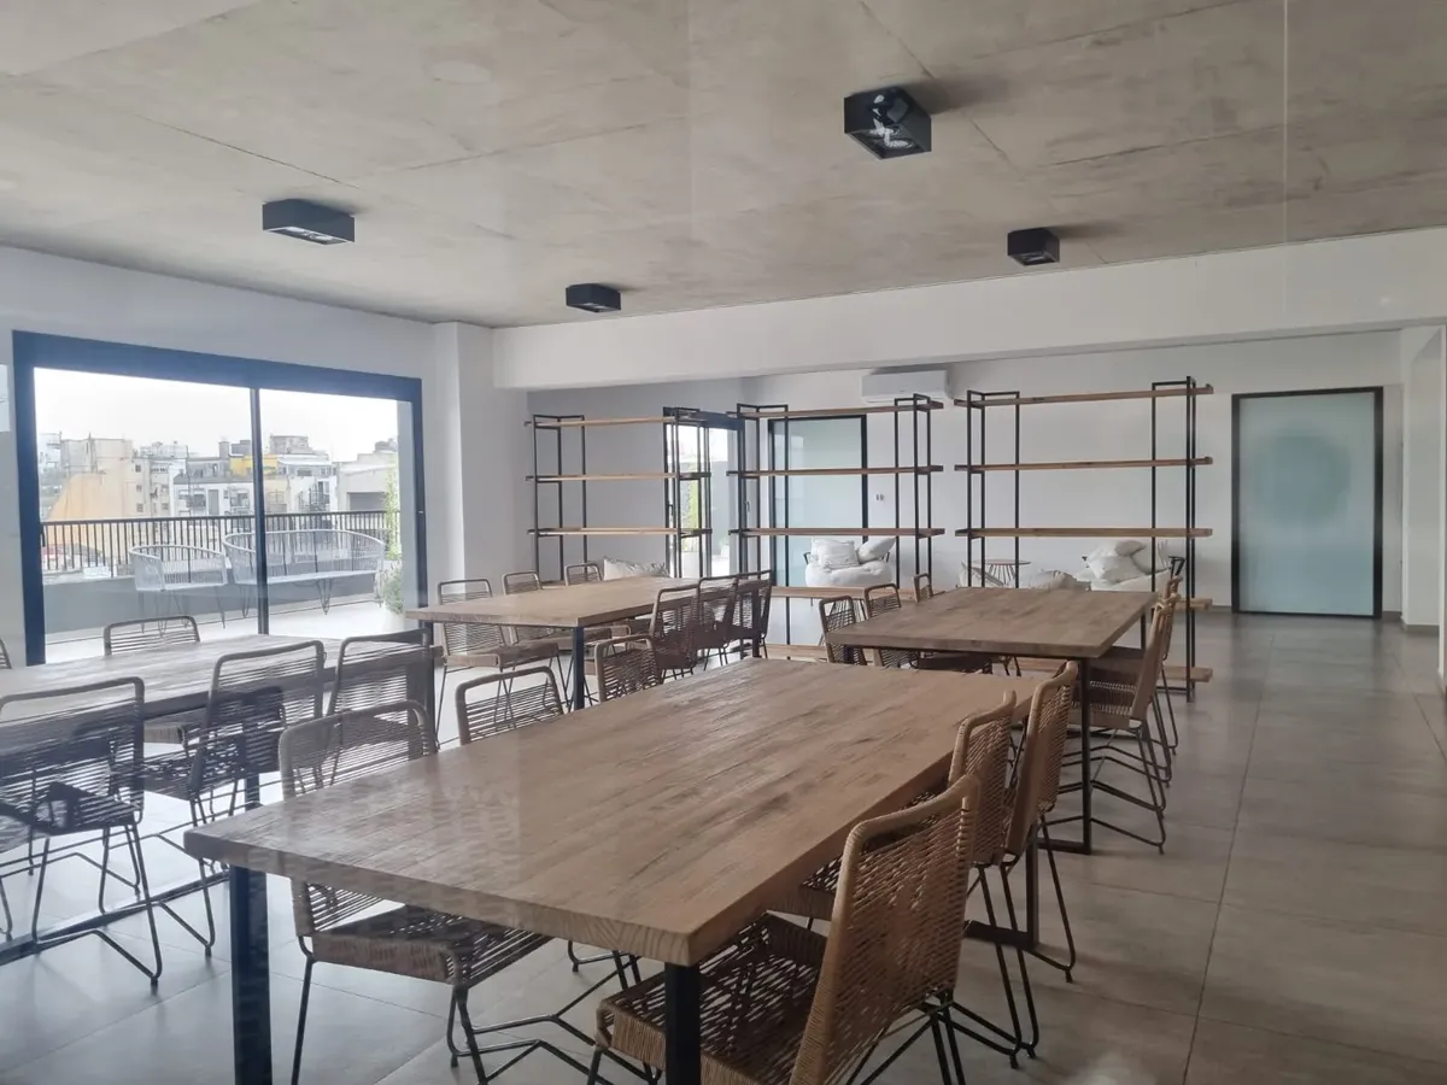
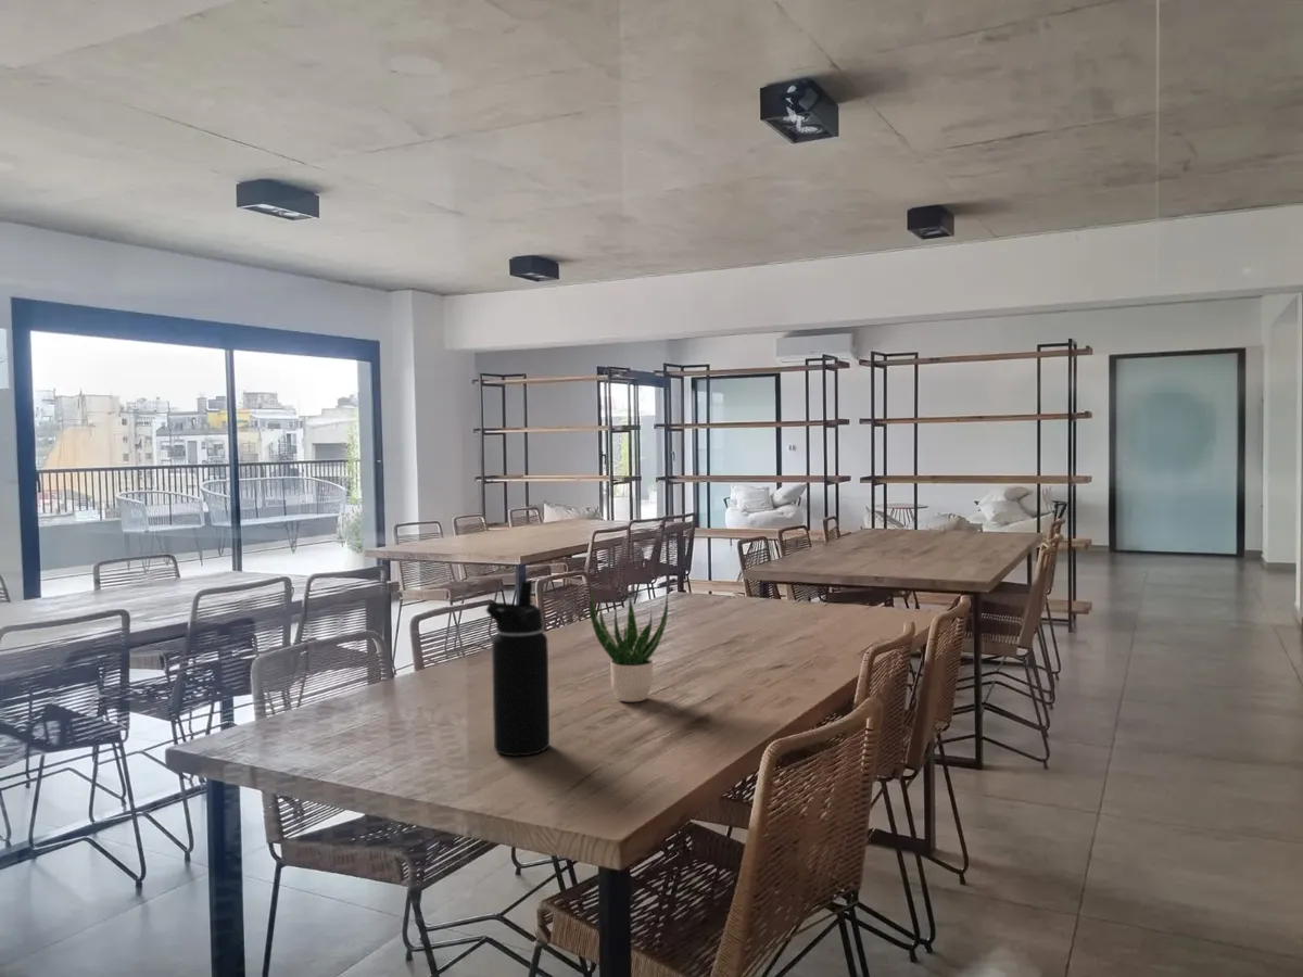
+ potted plant (628, 640)
+ water bottle (517, 668)
